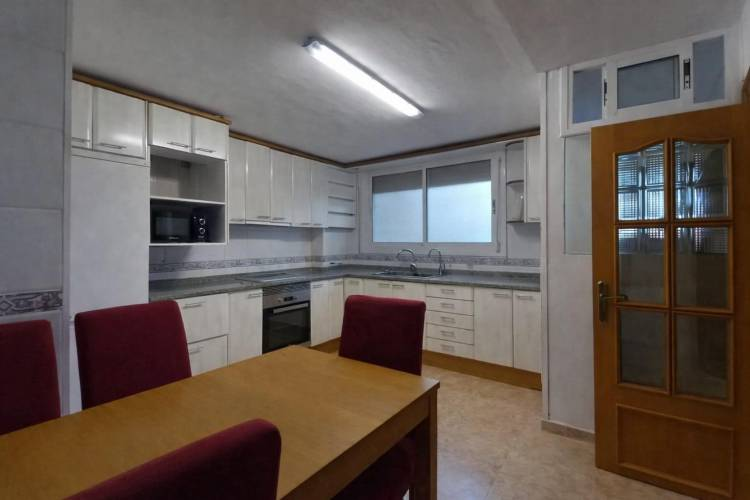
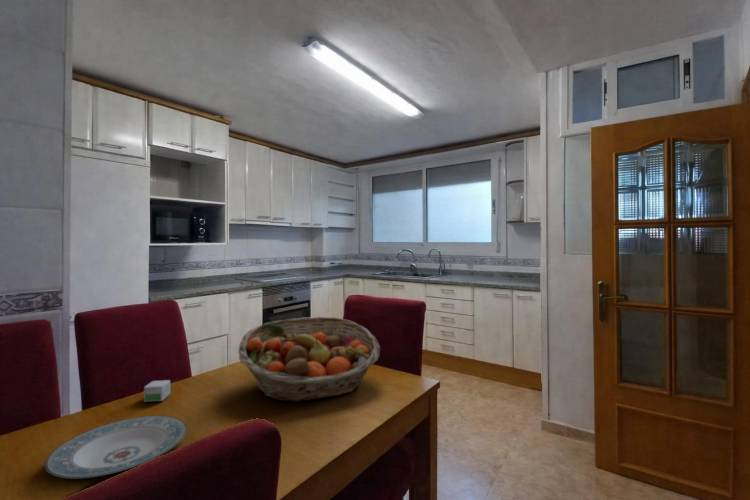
+ fruit basket (311, 354)
+ plate (122, 448)
+ small box (157, 390)
